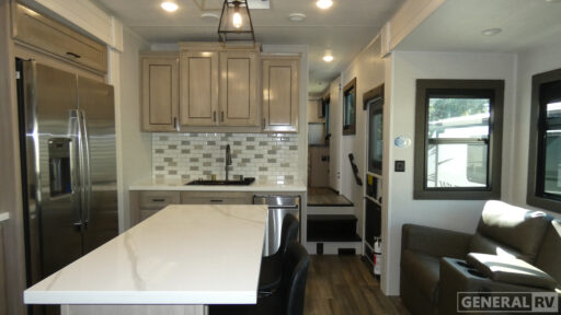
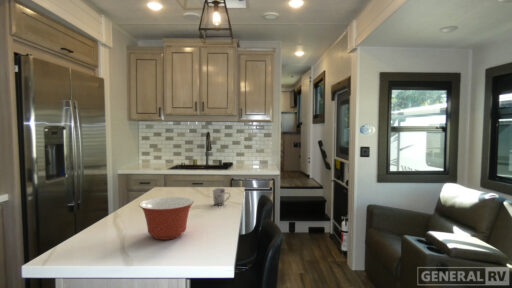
+ cup (221, 196)
+ mixing bowl (167, 218)
